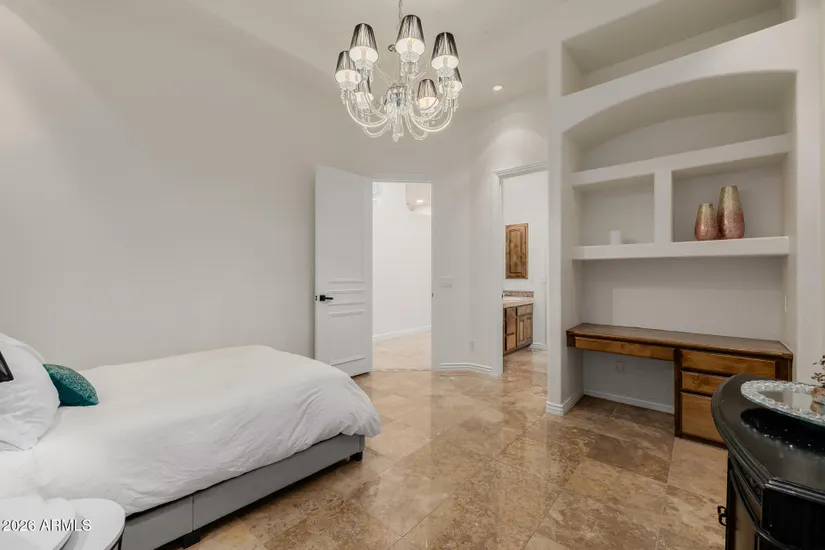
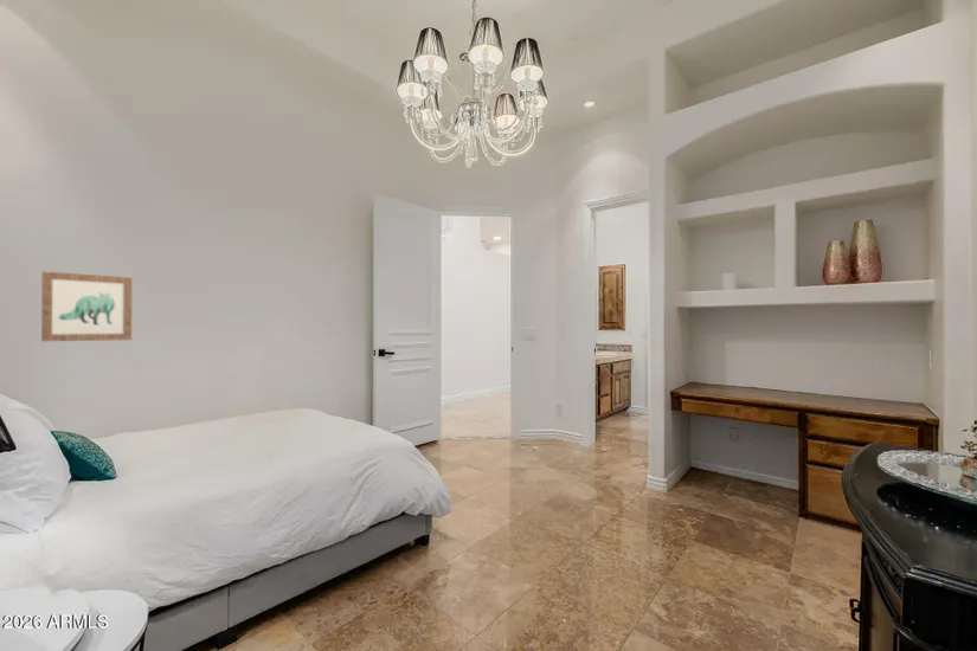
+ wall art (89, 307)
